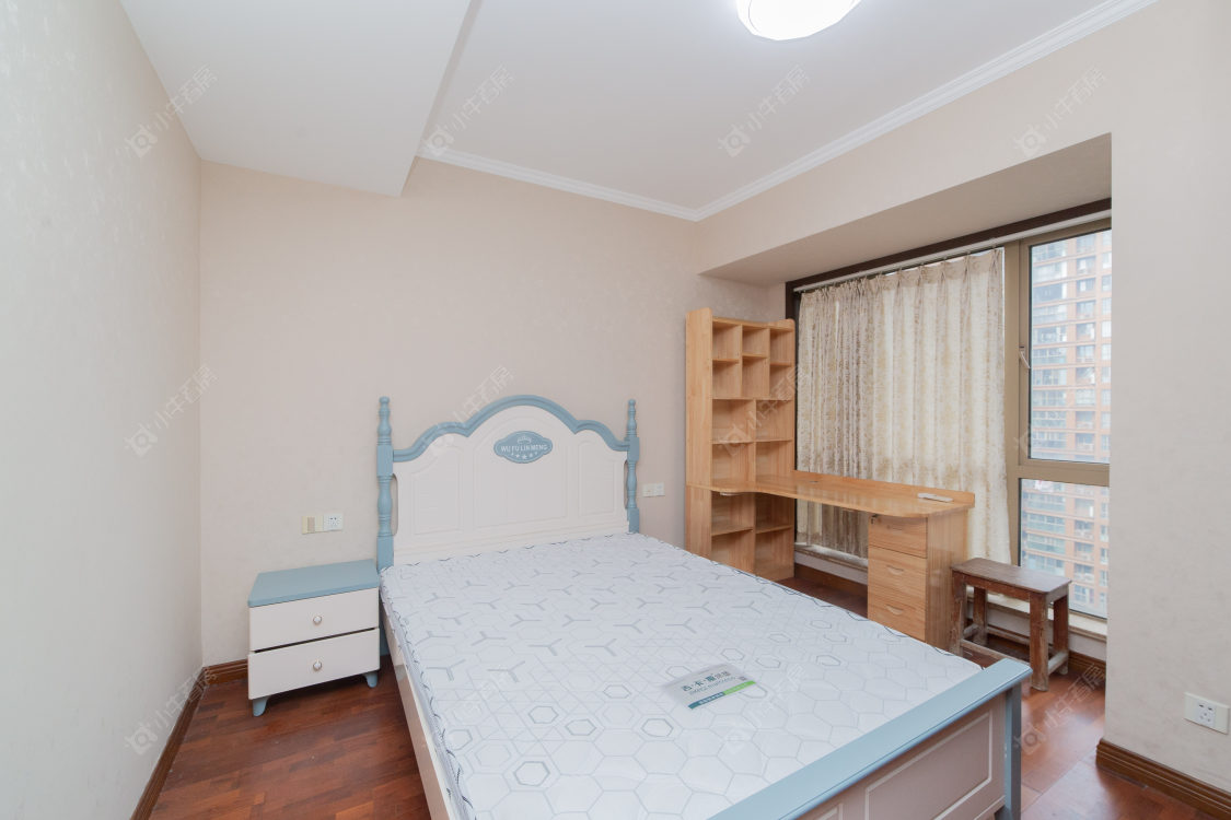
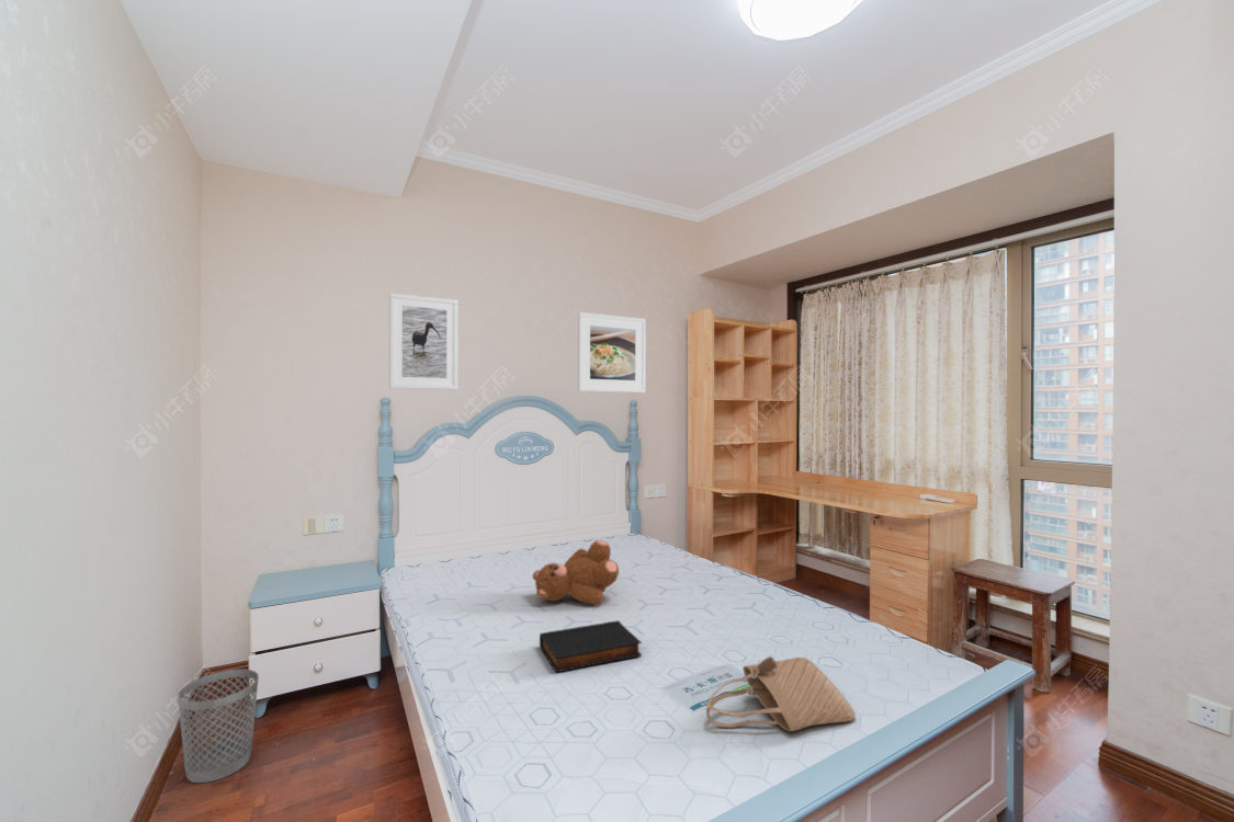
+ teddy bear (574, 570)
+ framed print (612, 353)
+ tote bag (772, 687)
+ wastebasket (219, 724)
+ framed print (424, 342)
+ book (589, 643)
